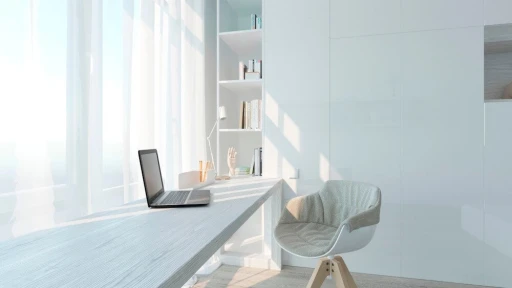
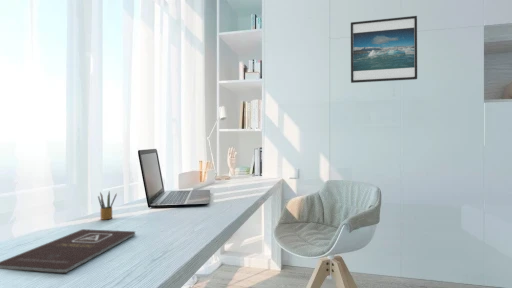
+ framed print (383, 50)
+ pencil box (107, 205)
+ book (75, 247)
